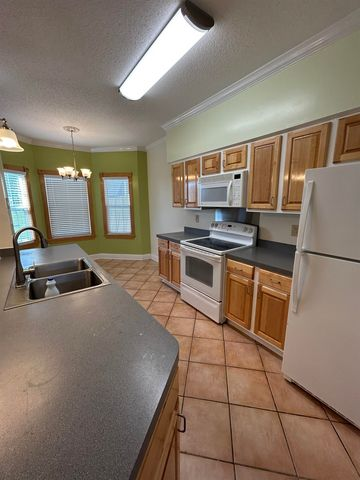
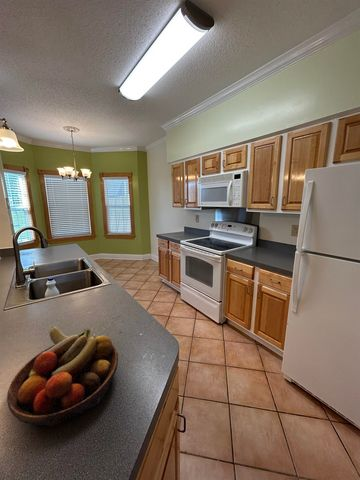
+ fruit bowl (67, 364)
